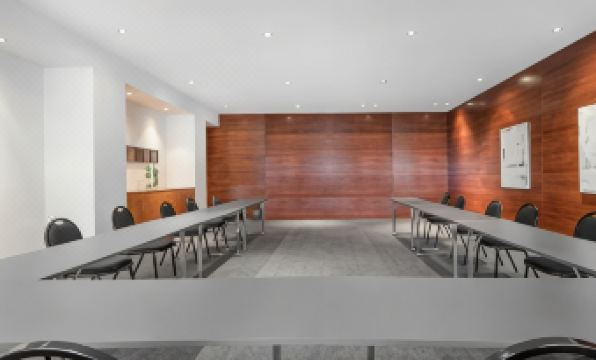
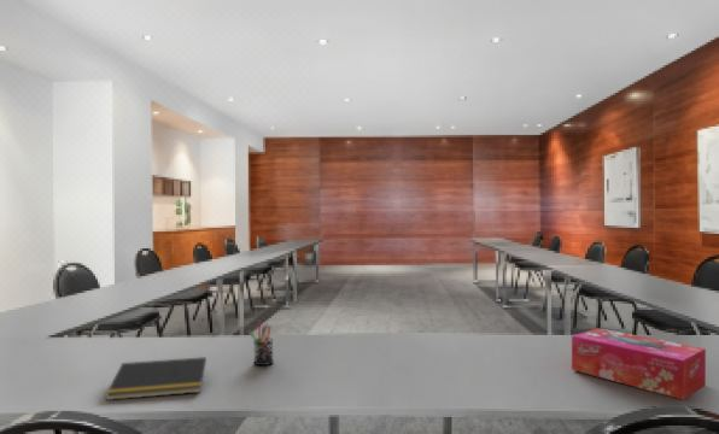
+ notepad (159, 376)
+ pen holder (261, 342)
+ tissue box (635, 359)
